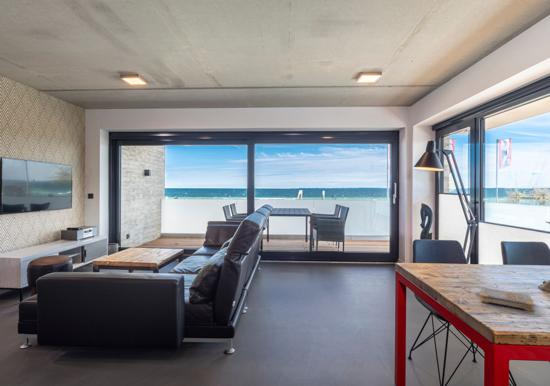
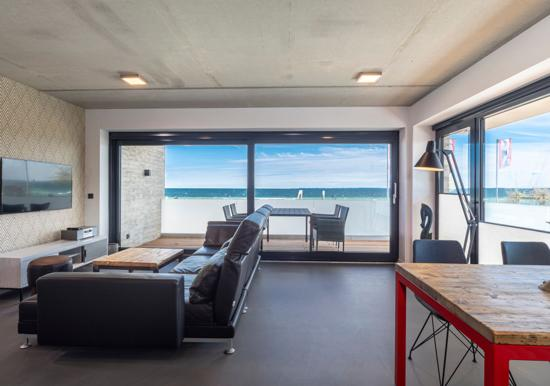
- book (505, 298)
